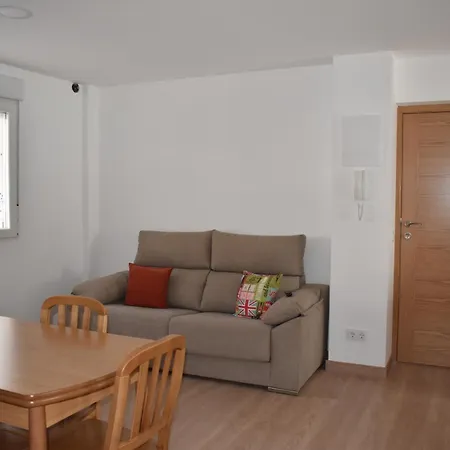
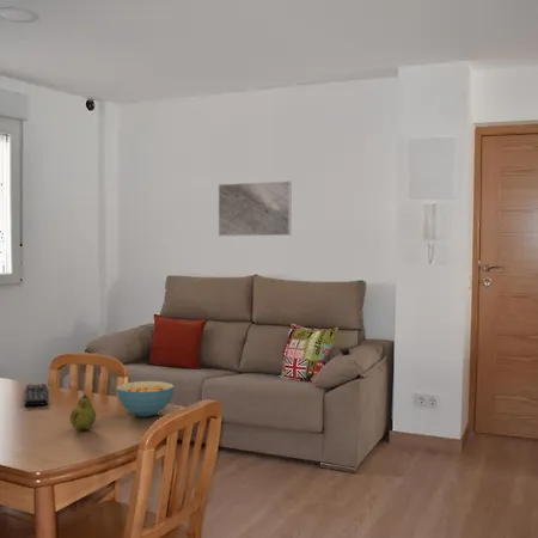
+ fruit (82, 410)
+ cereal bowl (145, 399)
+ remote control (36, 393)
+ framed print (253, 209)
